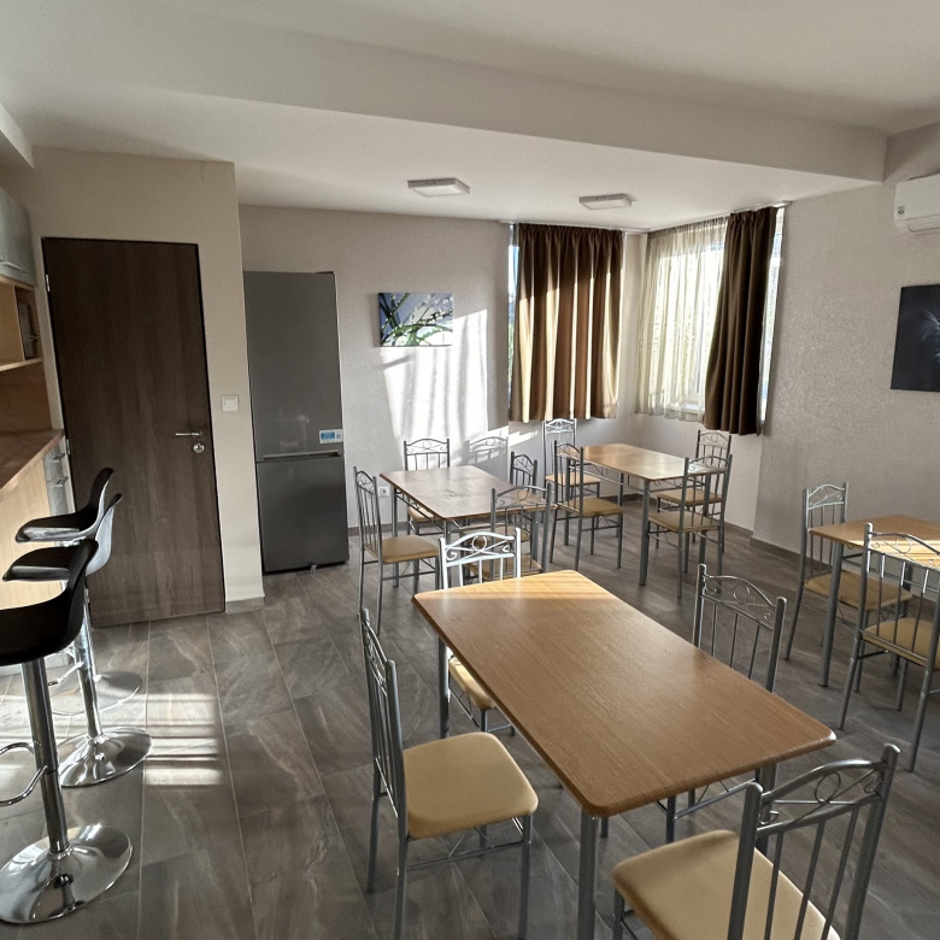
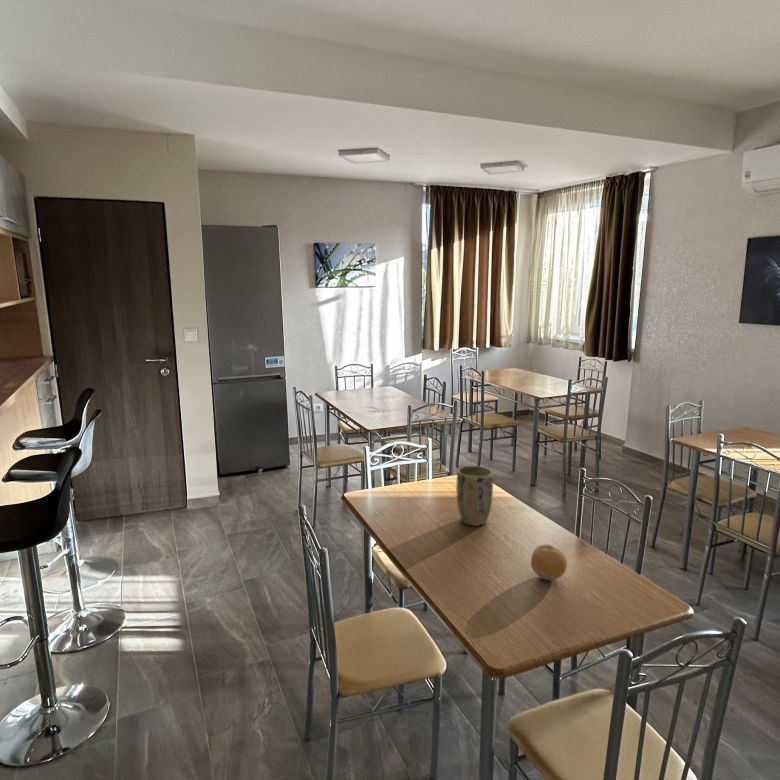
+ fruit (548, 562)
+ plant pot (474, 495)
